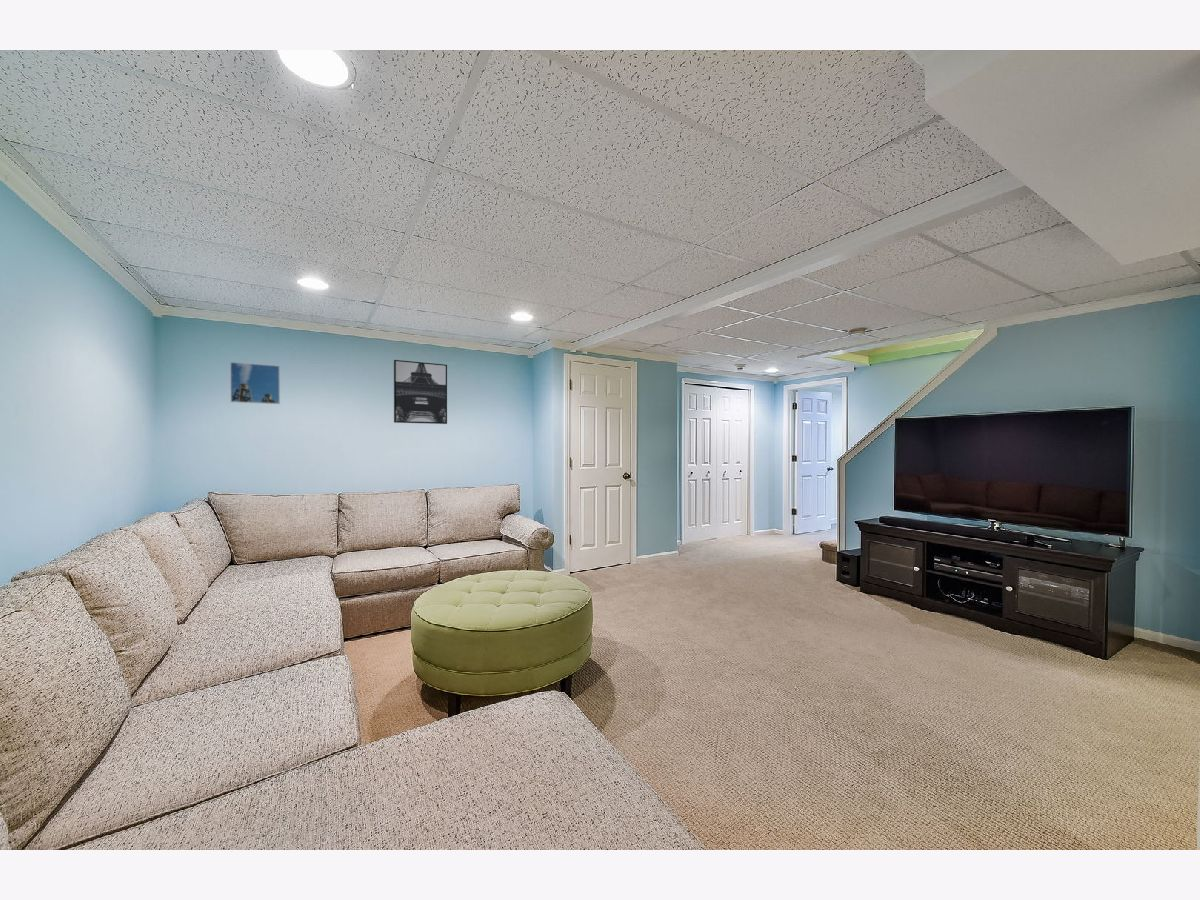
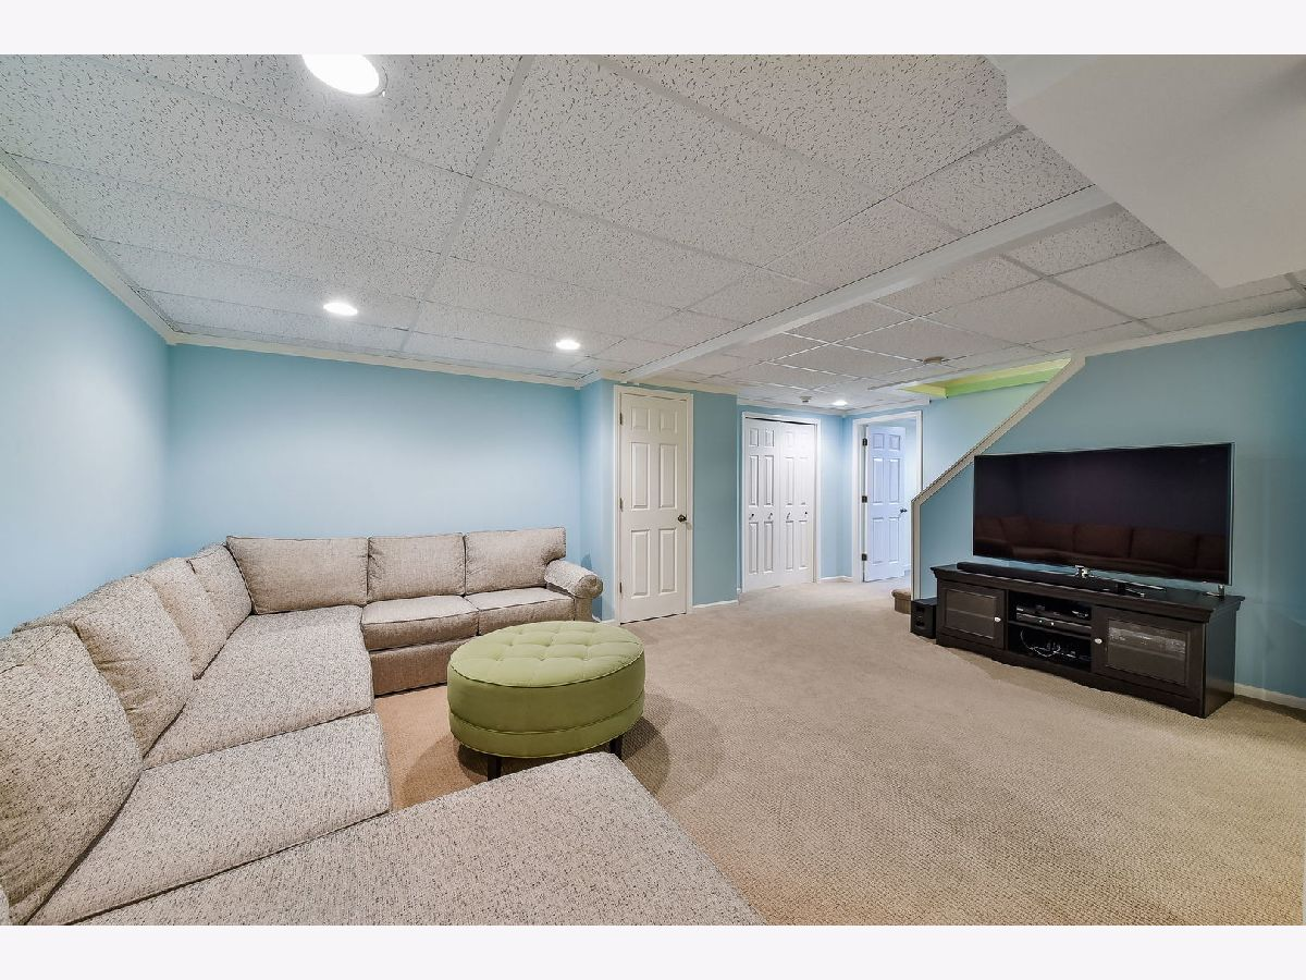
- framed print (255, 383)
- wall art (421, 392)
